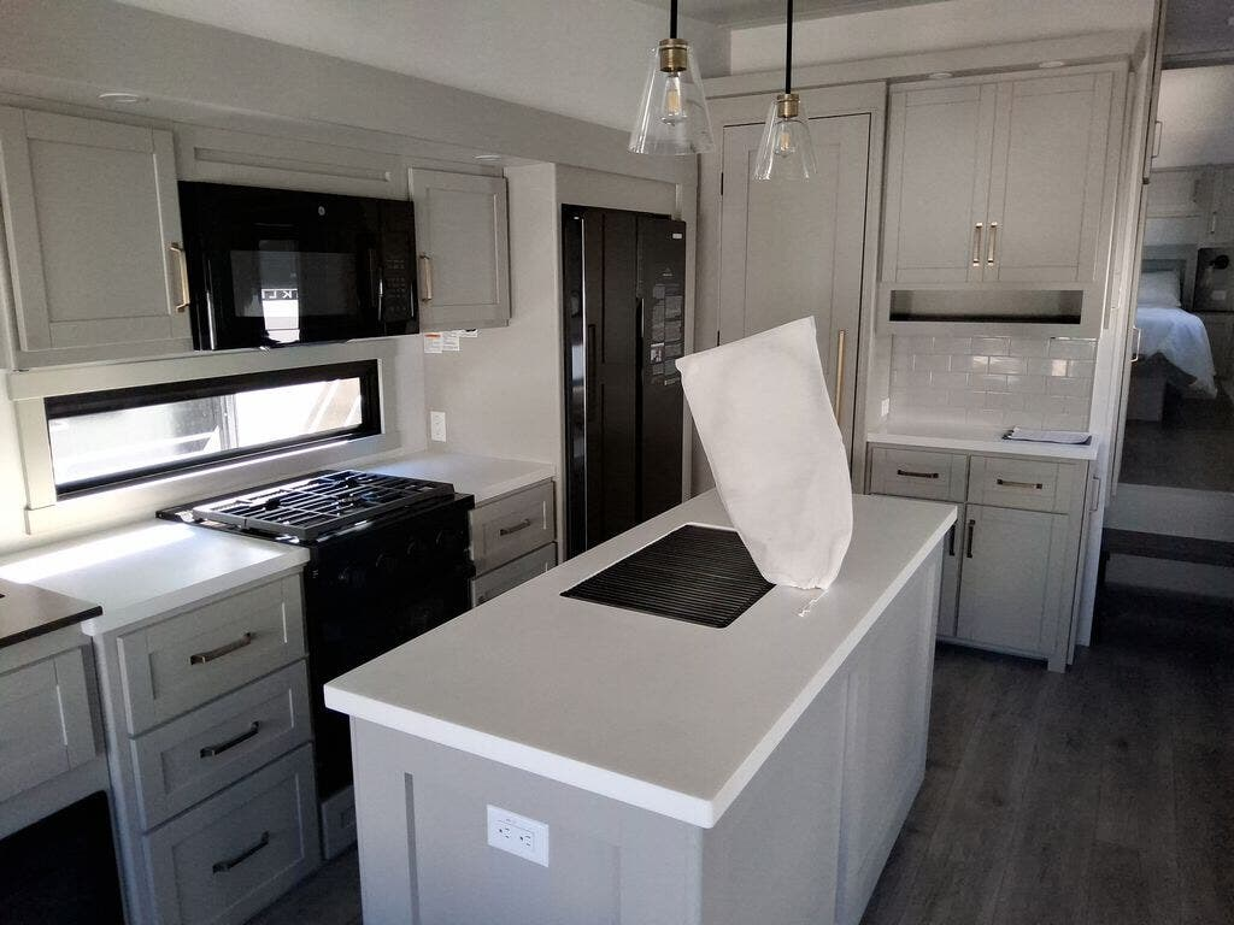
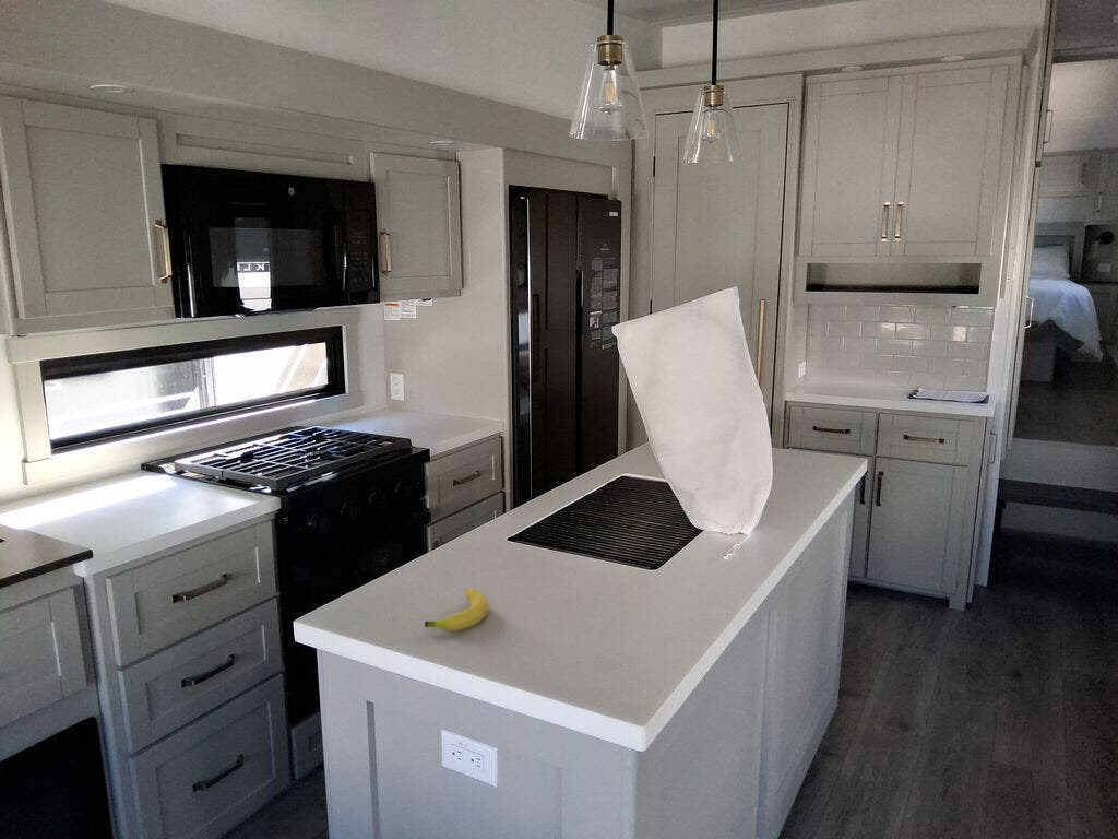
+ fruit (457, 613)
